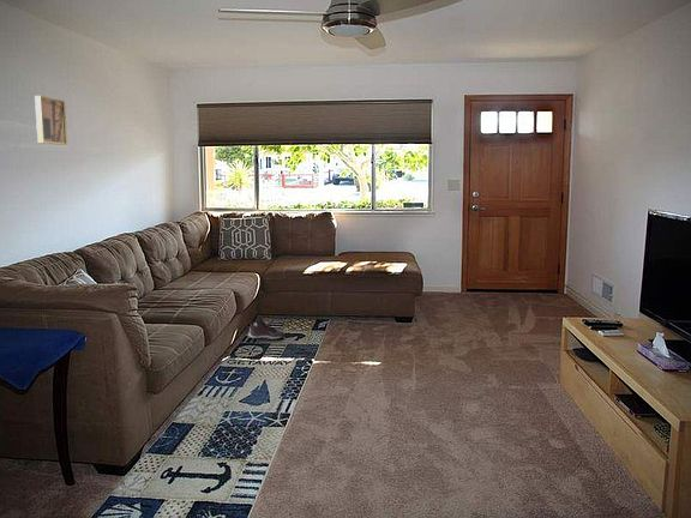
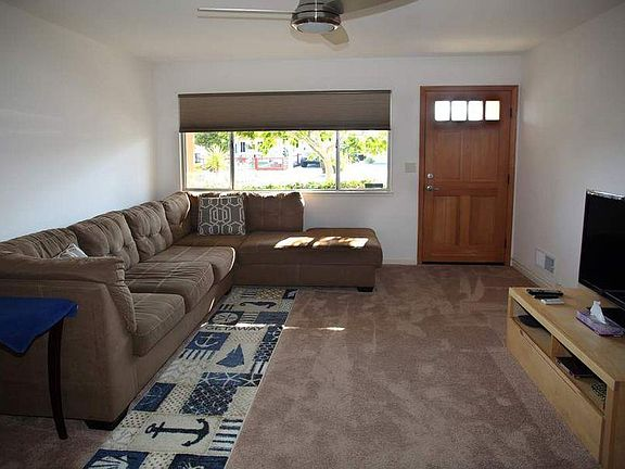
- sneaker (266, 327)
- wall art (52, 121)
